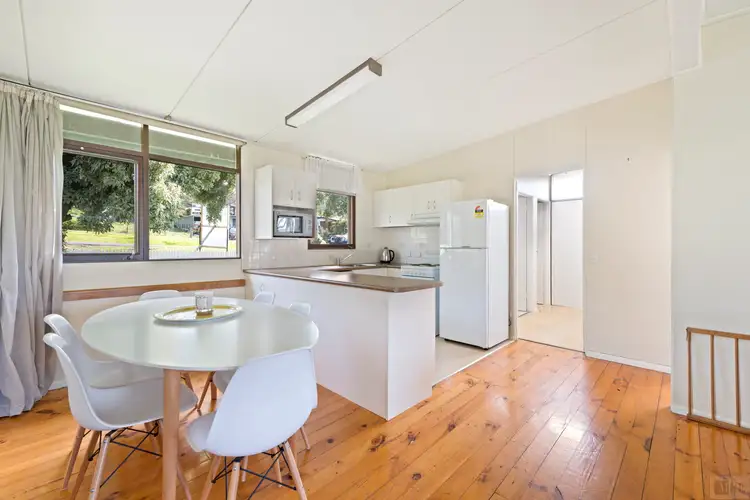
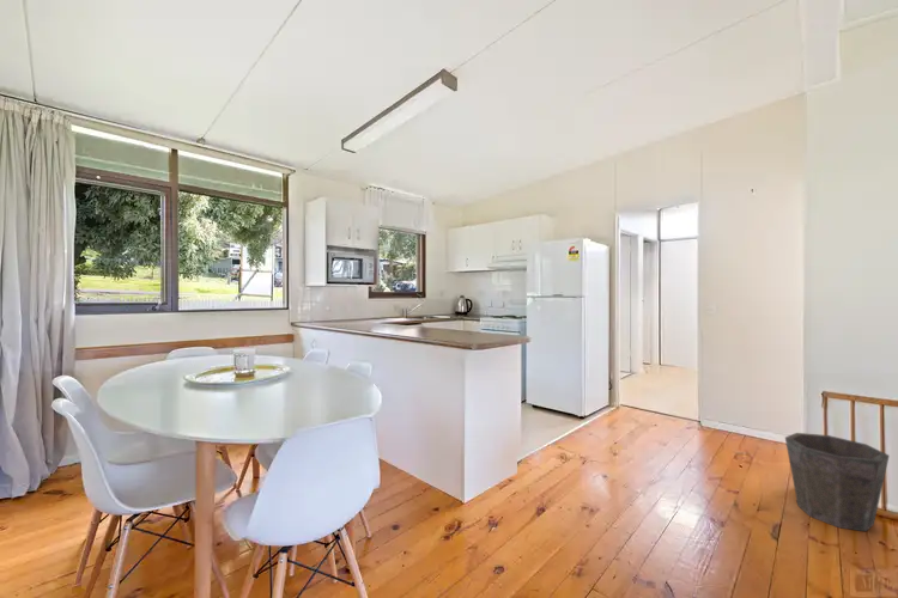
+ waste bin (833, 480)
